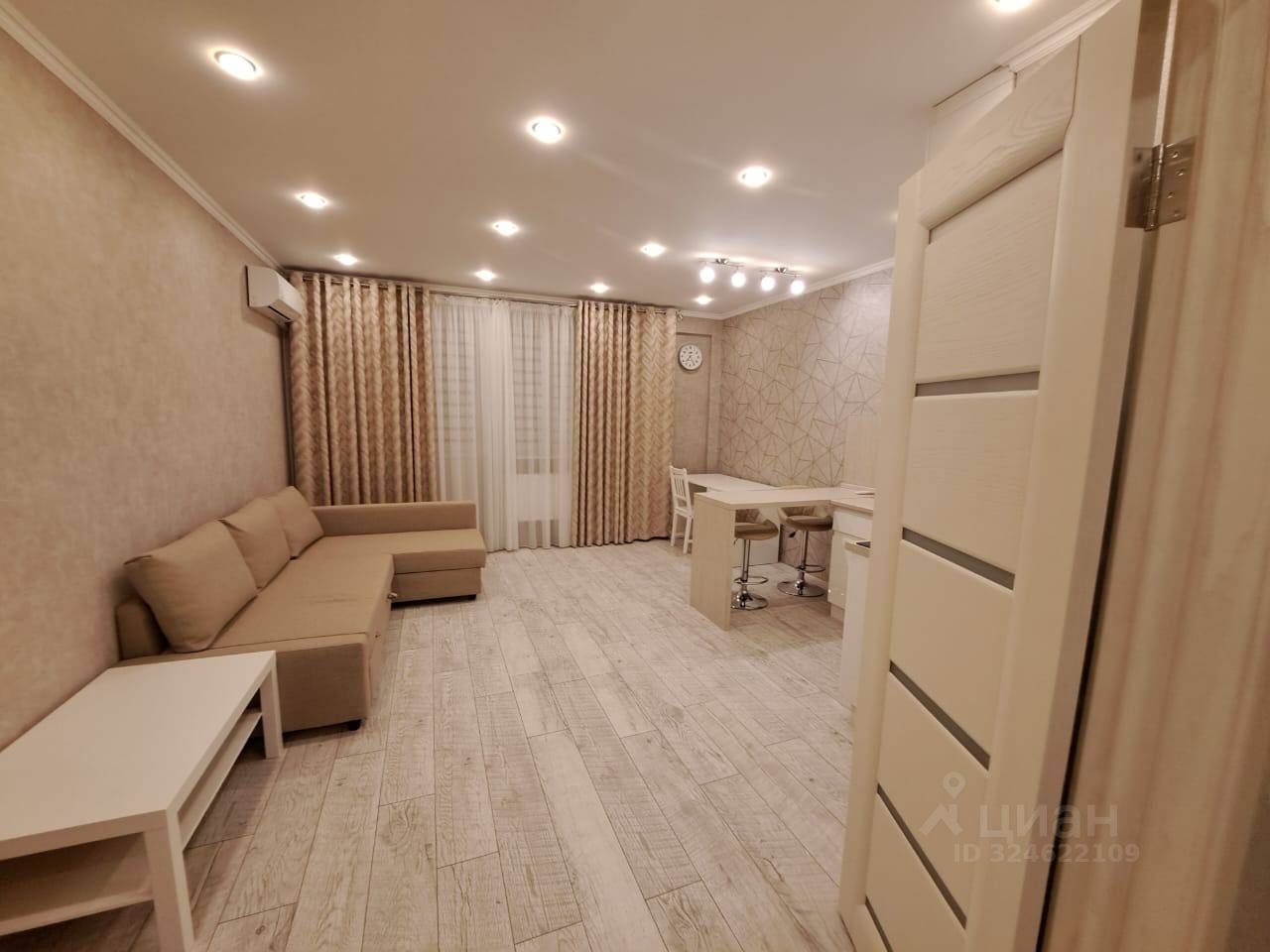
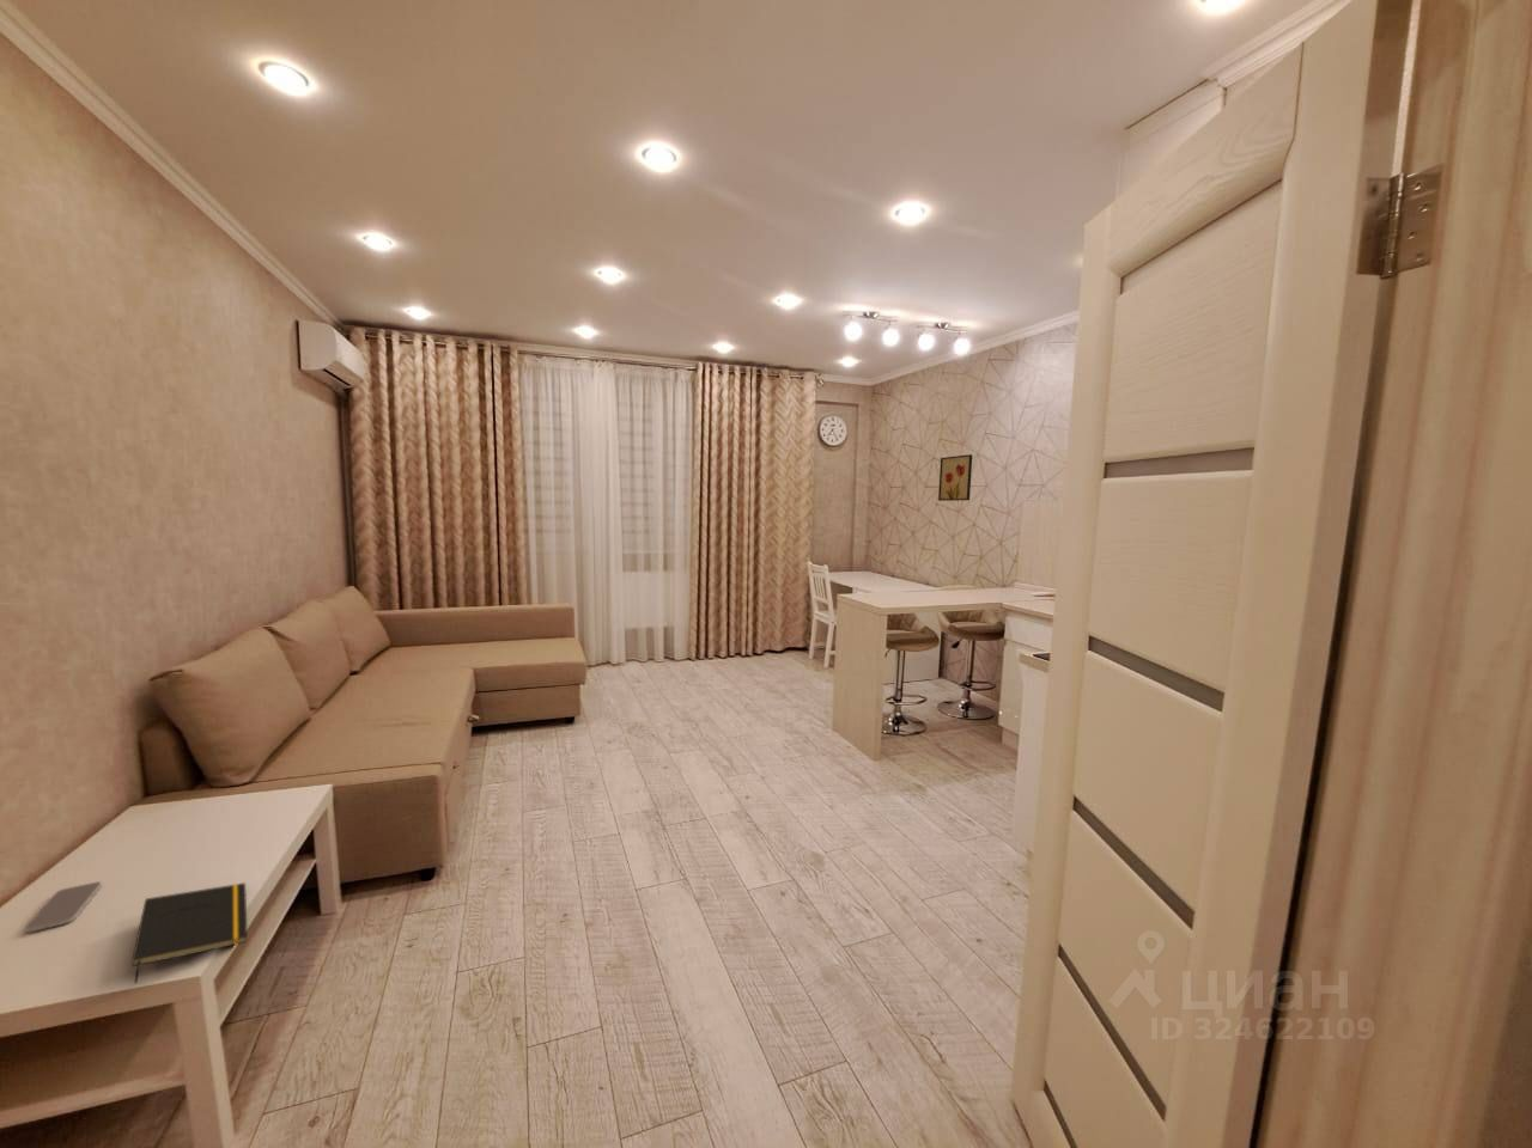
+ smartphone (65, 906)
+ wall art (955, 479)
+ notepad (194, 920)
